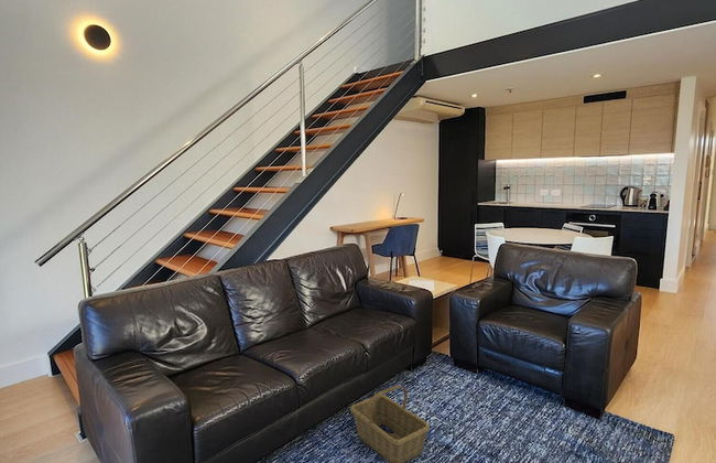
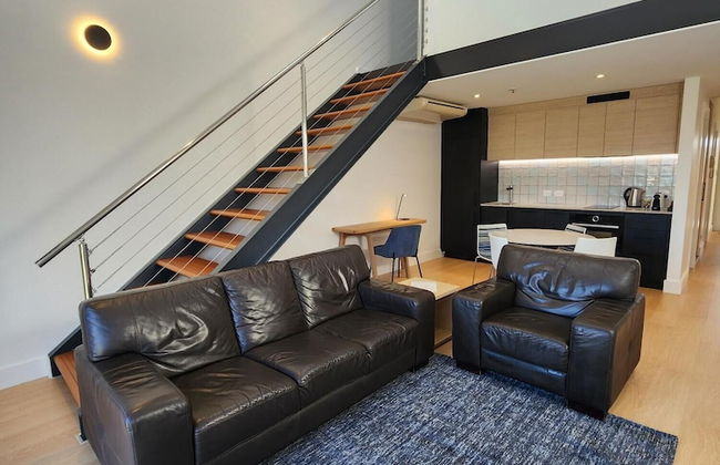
- basket (388, 417)
